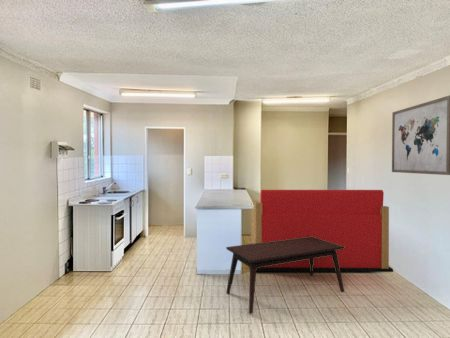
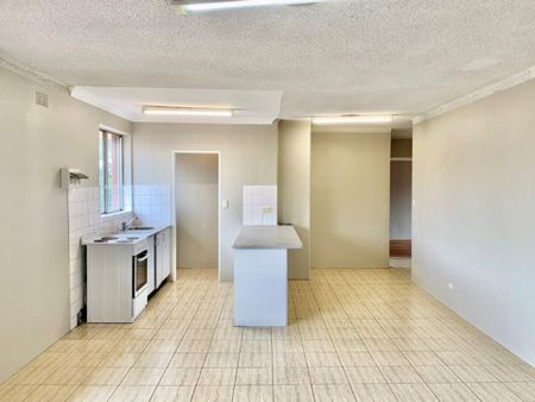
- wall art (417, 139)
- coffee table (283, 263)
- sofa (312, 223)
